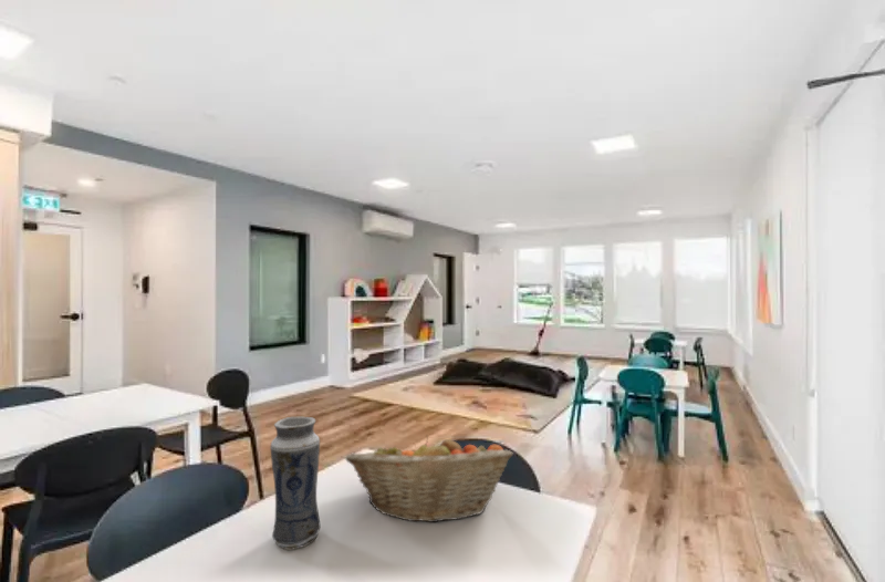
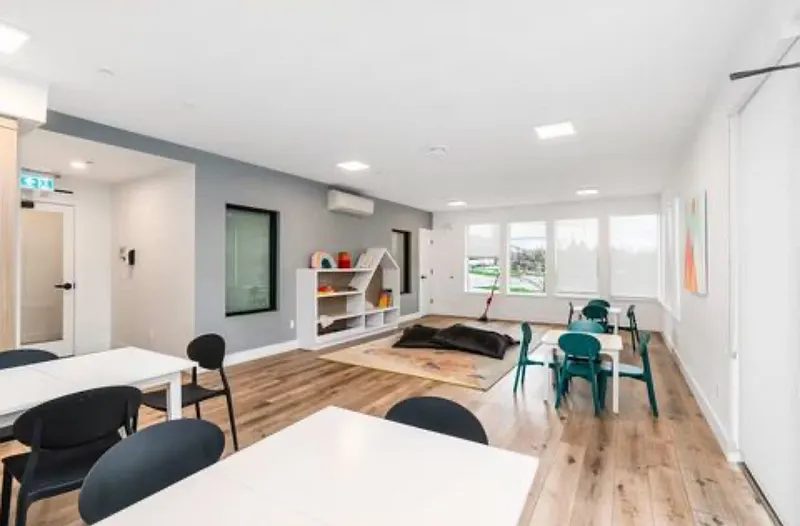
- fruit basket (429, 468)
- vase (295, 479)
